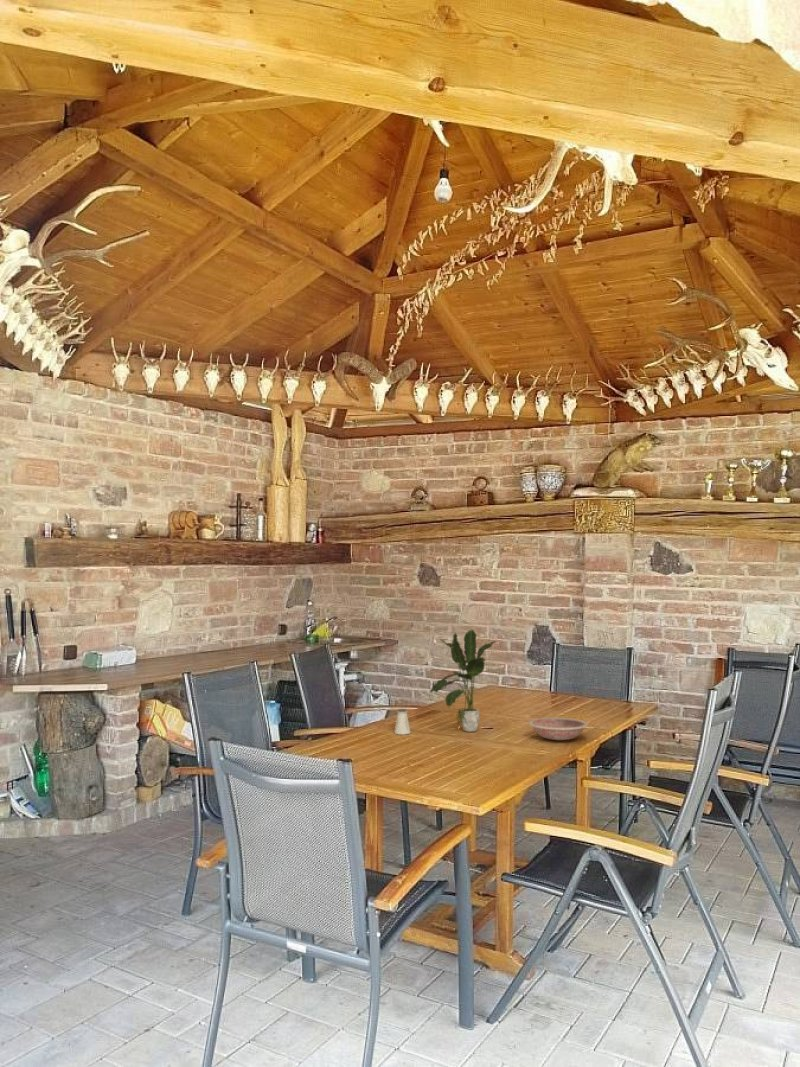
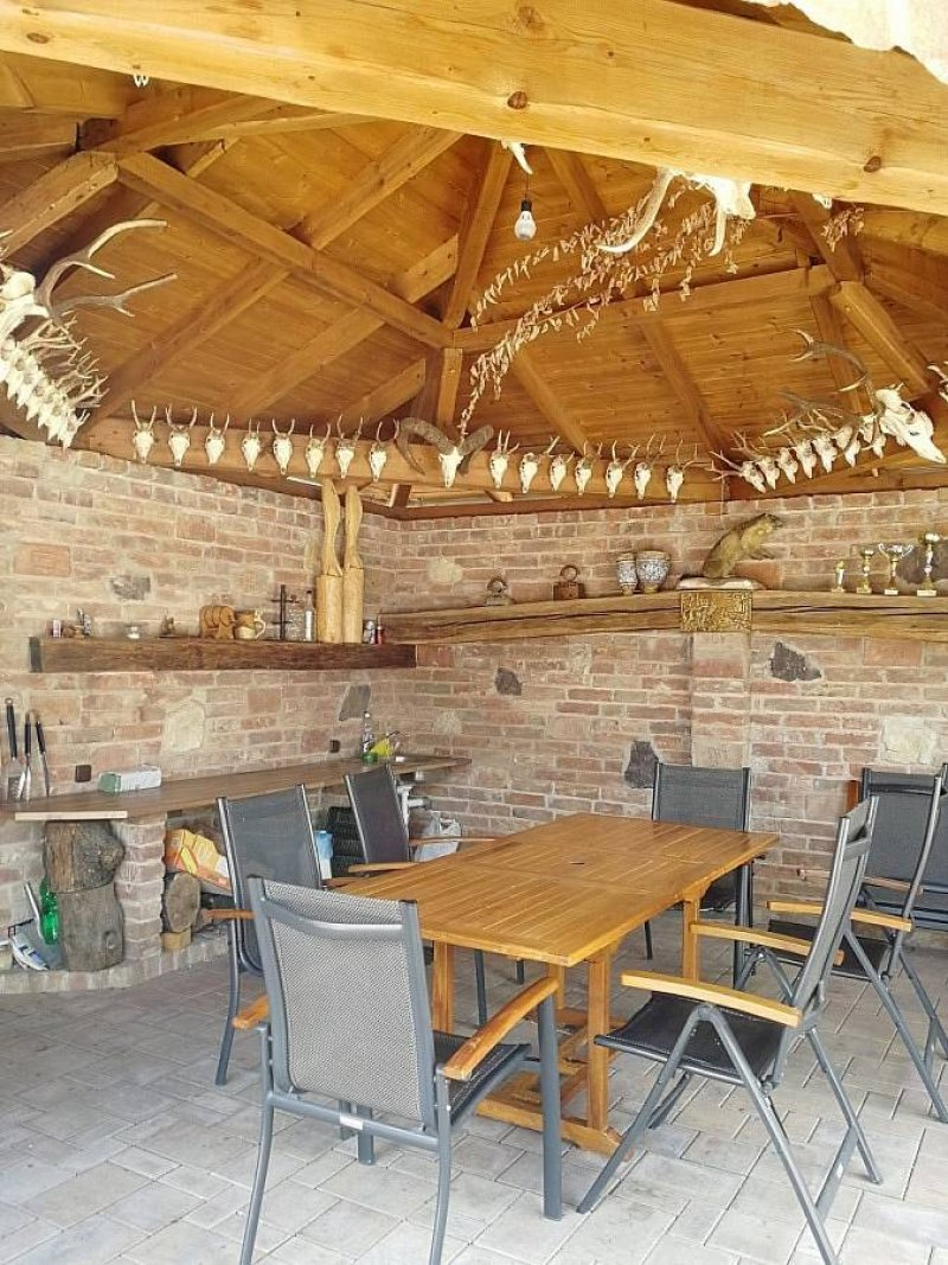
- saltshaker (402, 721)
- bowl (558, 731)
- potted plant (463, 679)
